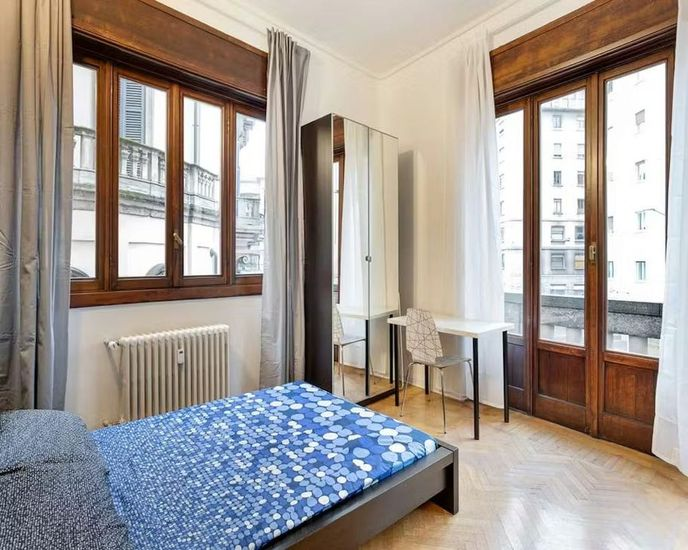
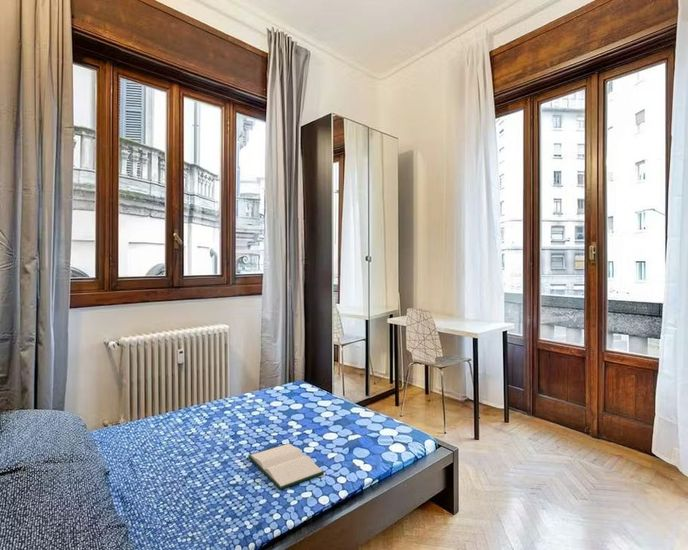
+ hardback book (284, 461)
